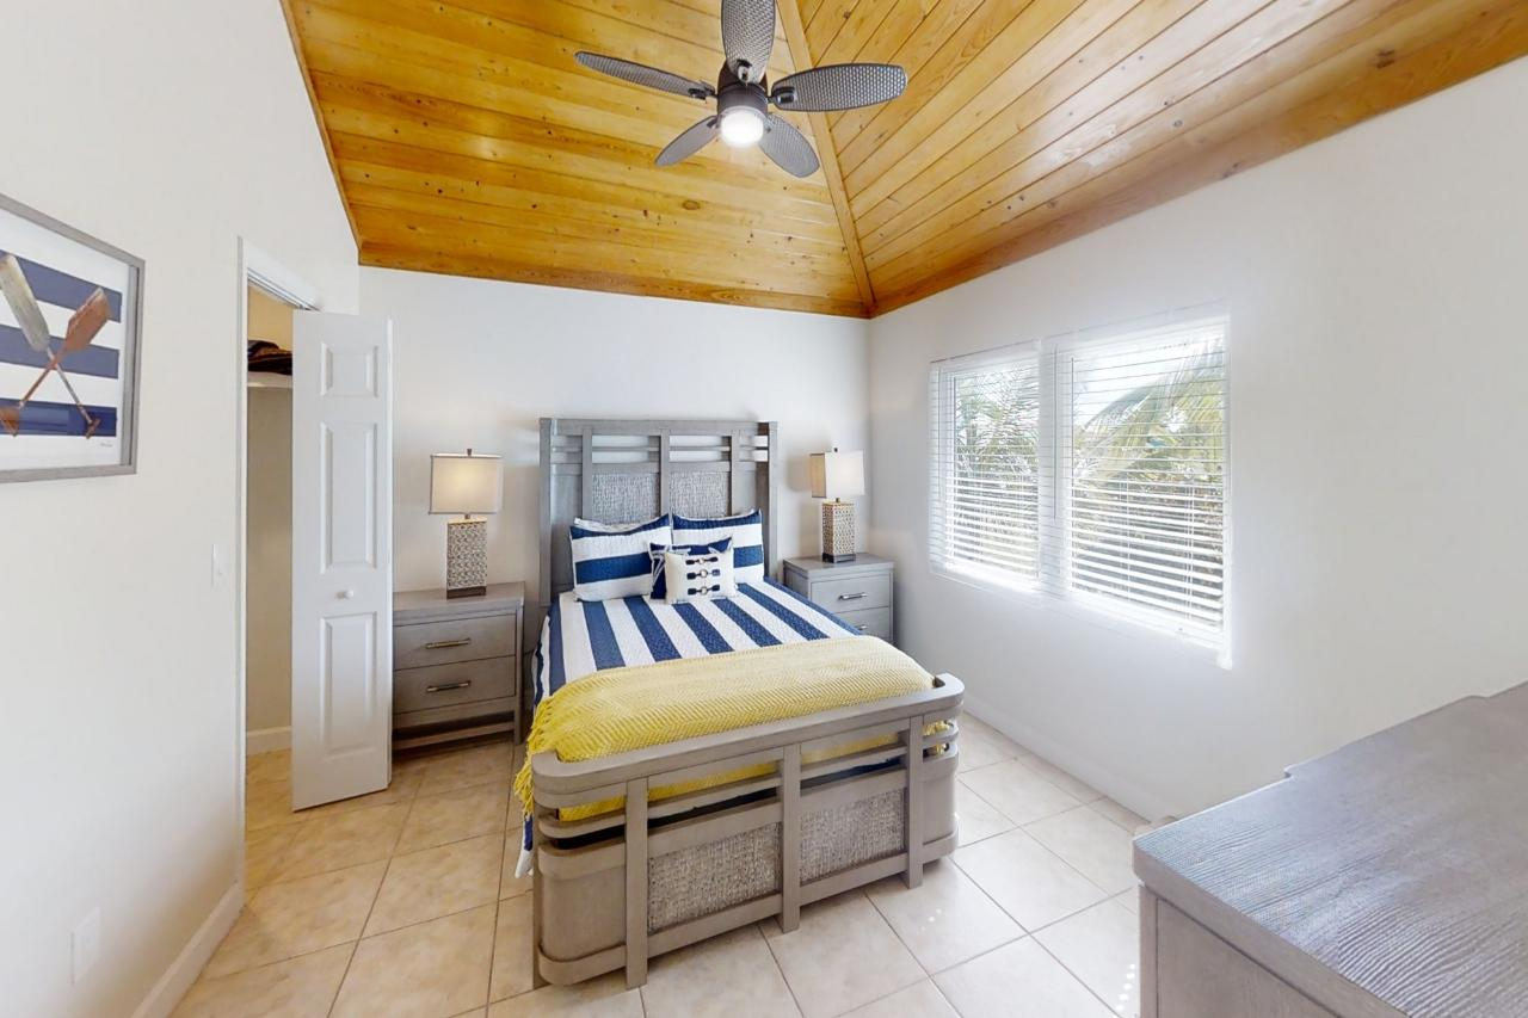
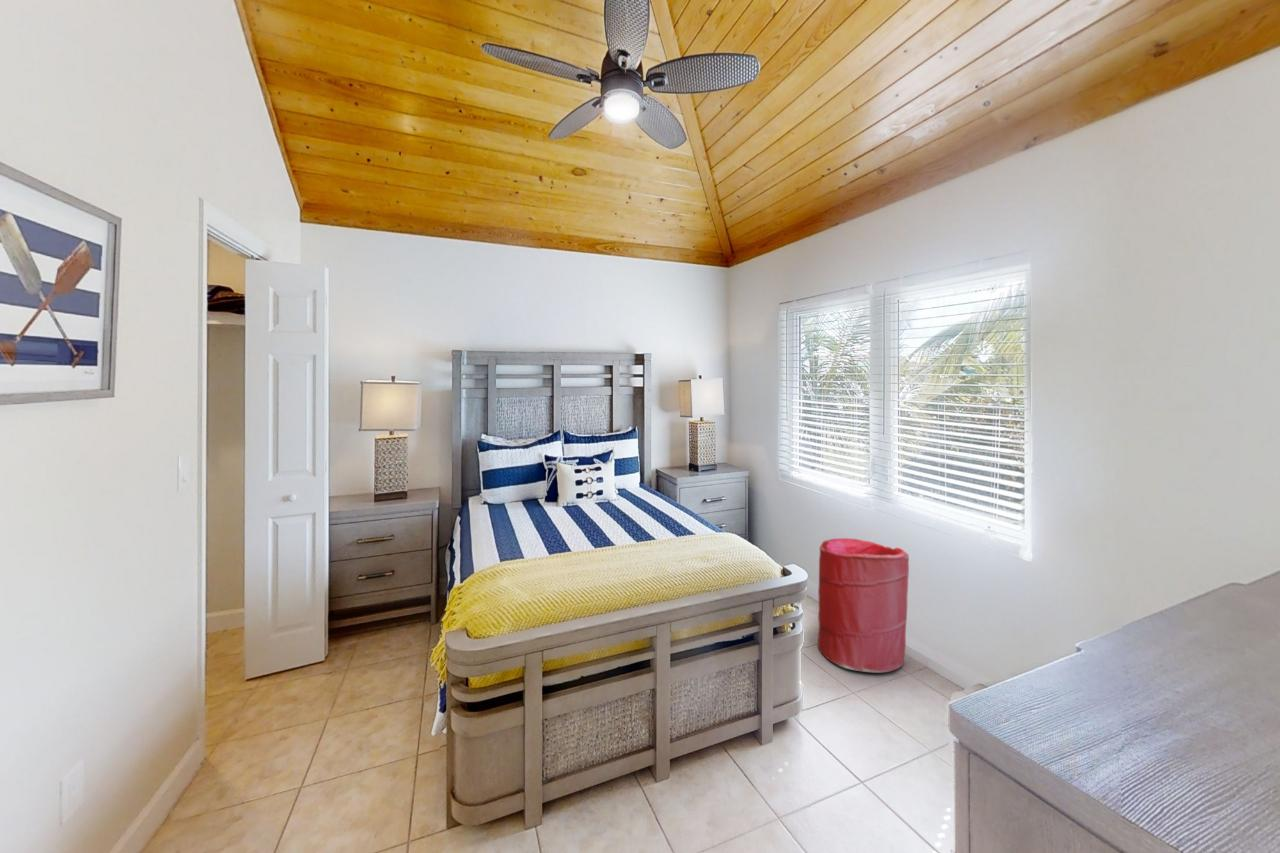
+ laundry hamper (862, 598)
